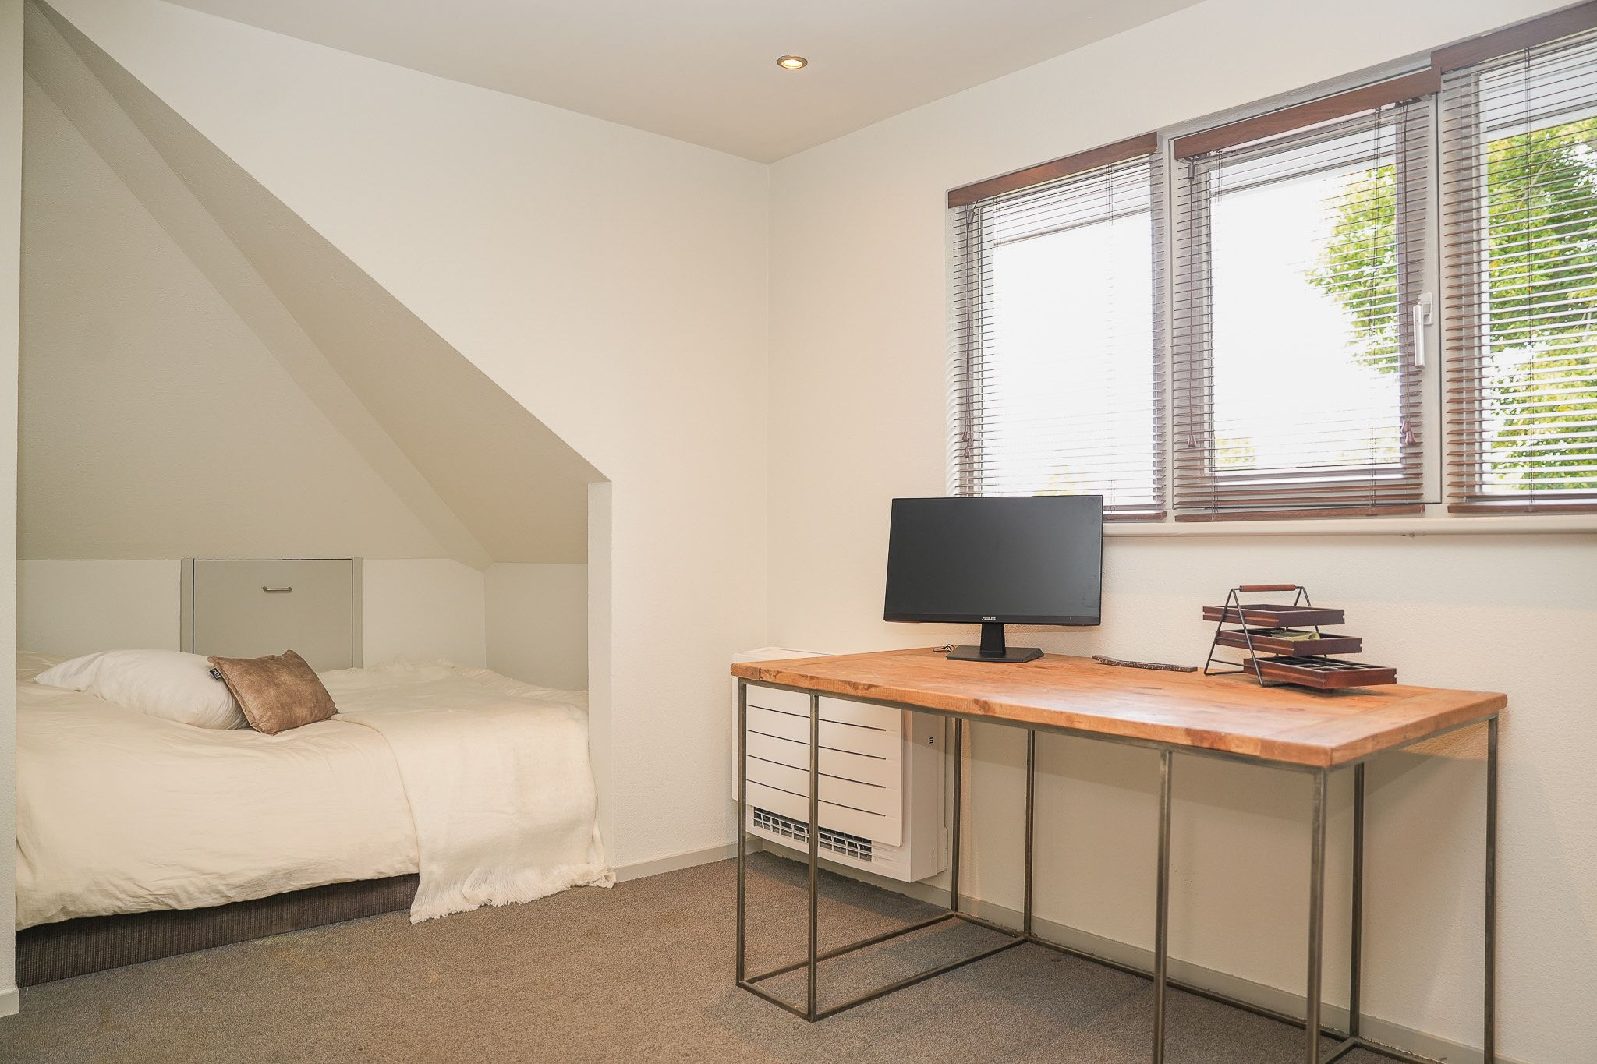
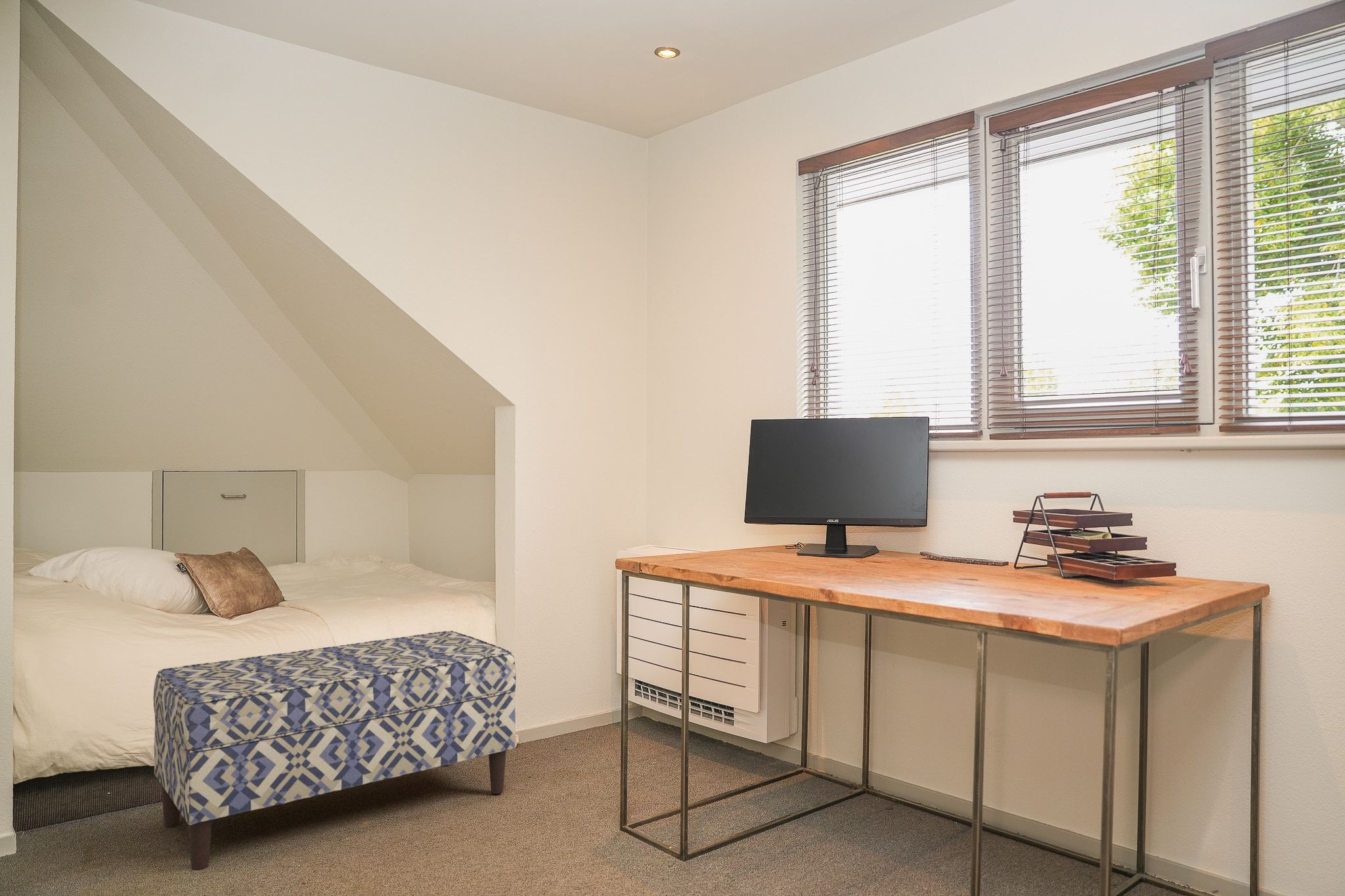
+ bench (343, 734)
